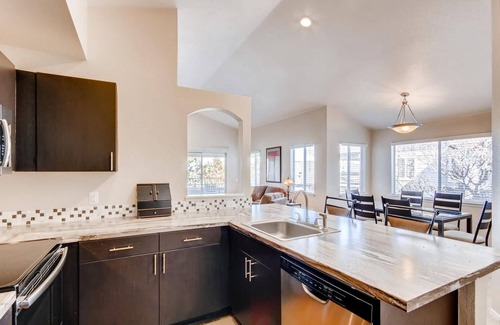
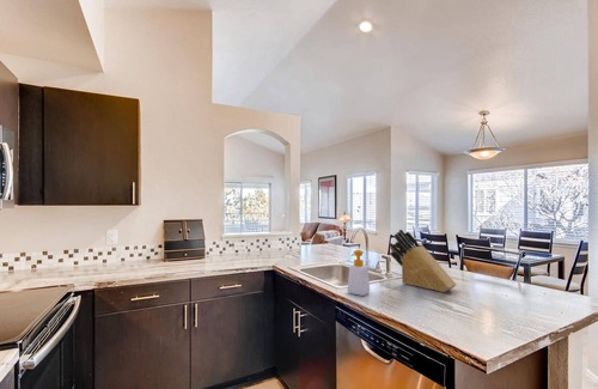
+ soap bottle (356, 272)
+ knife block (420, 257)
